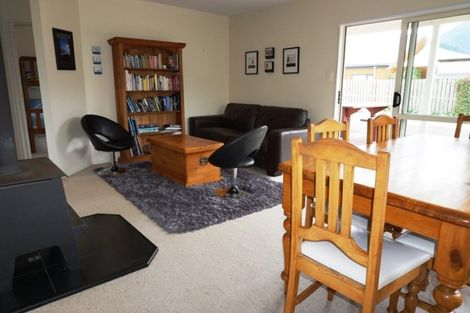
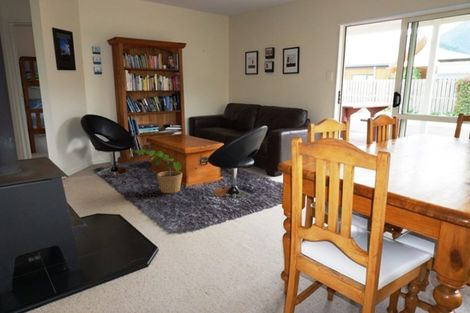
+ potted plant (156, 165)
